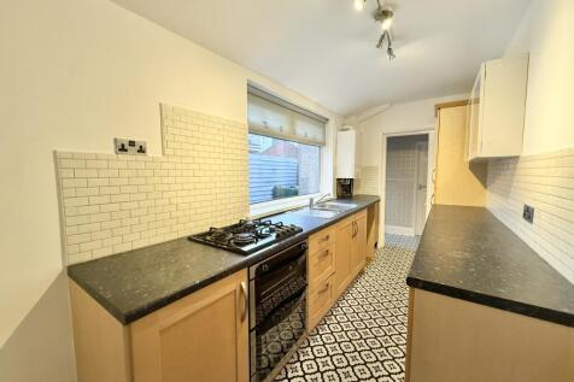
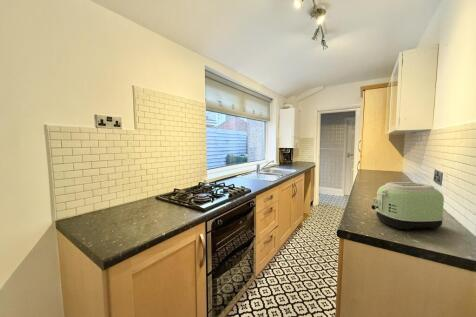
+ toaster (405, 204)
